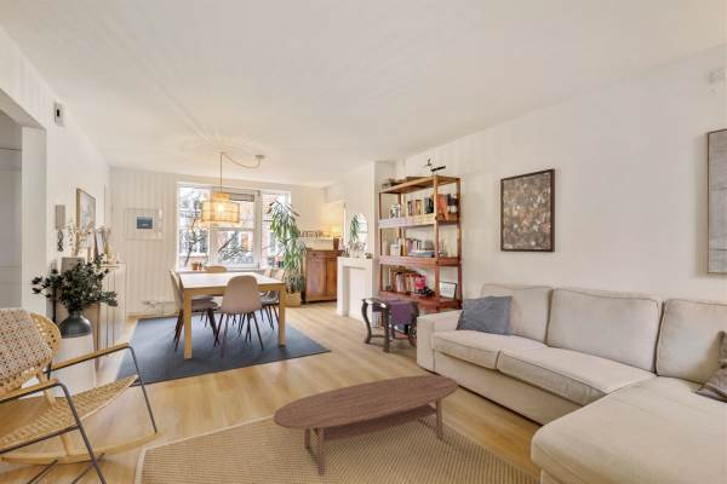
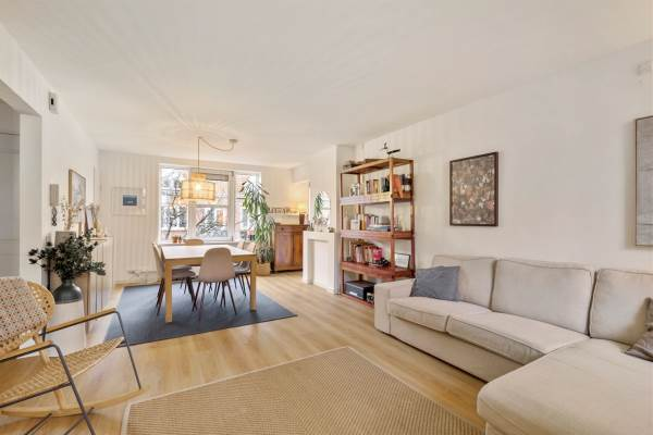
- side table (388, 322)
- coffee table (374, 419)
